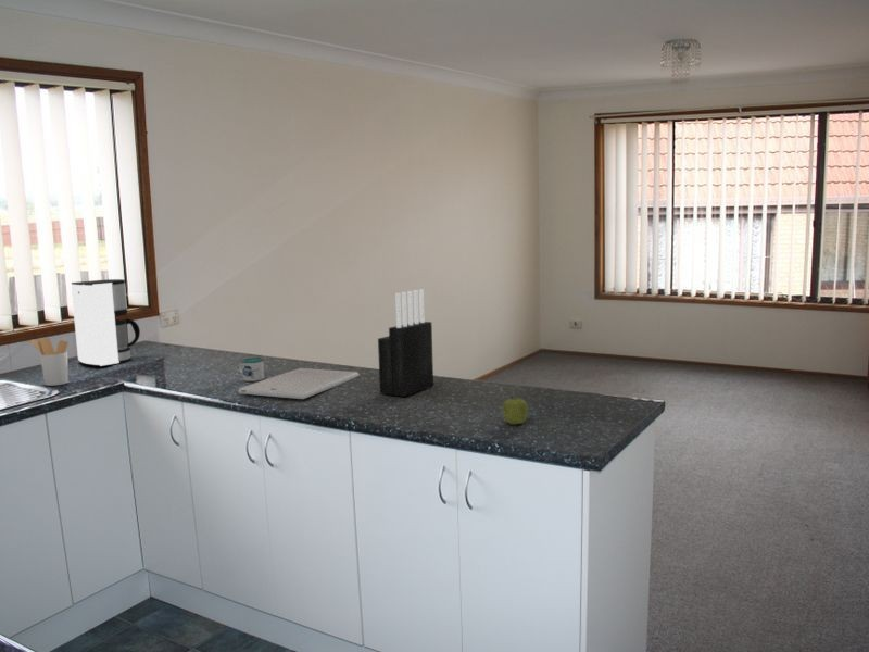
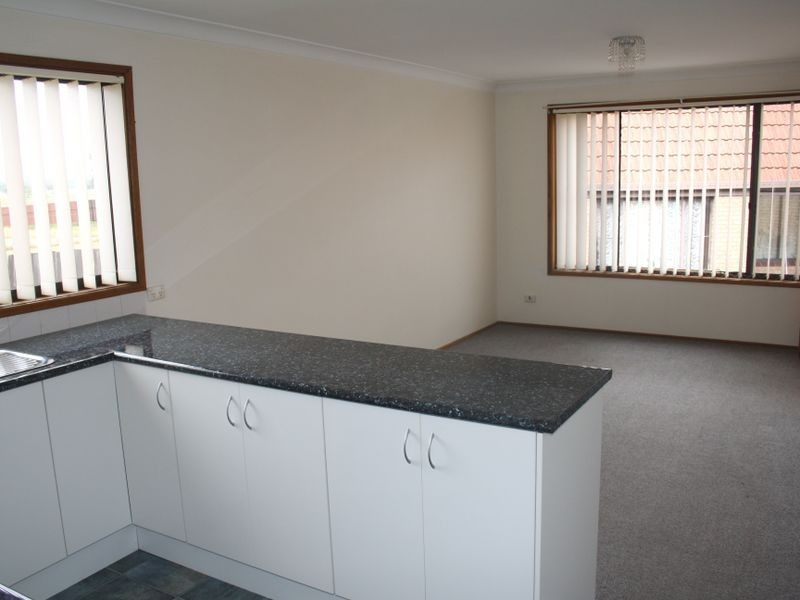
- fruit (515, 410)
- mug (250, 369)
- coffee maker (110, 321)
- utensil holder (50, 360)
- knife block (402, 340)
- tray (301, 381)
